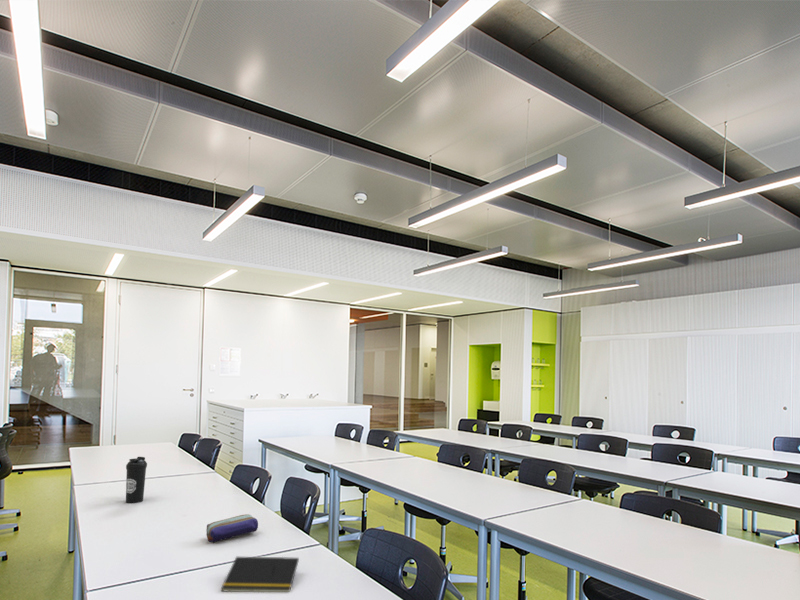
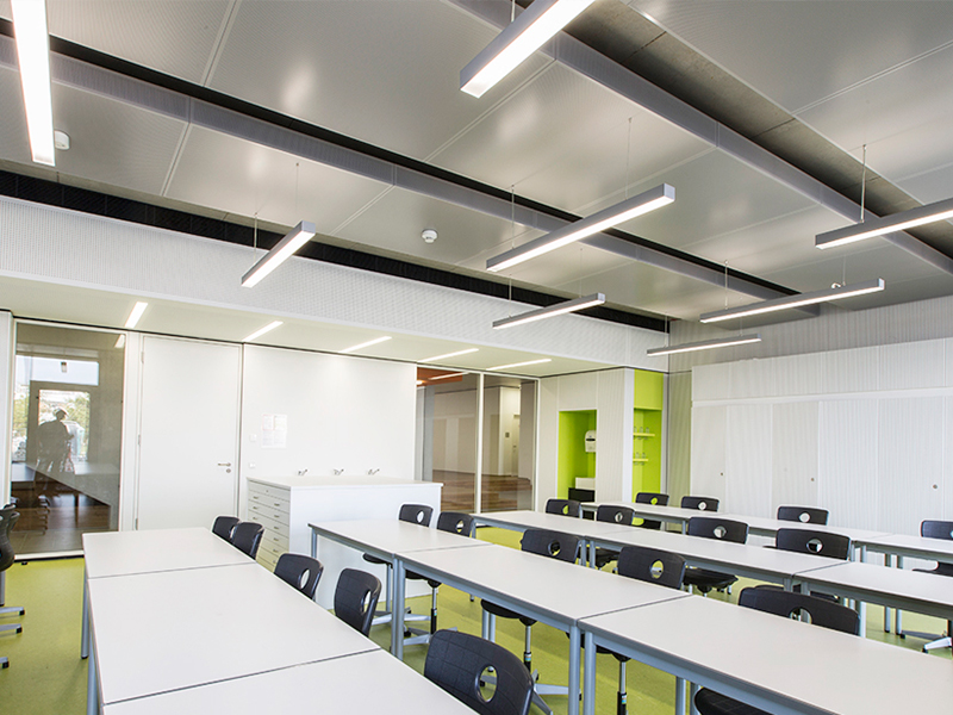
- notepad (261, 573)
- pencil case (232, 527)
- water bottle (135, 479)
